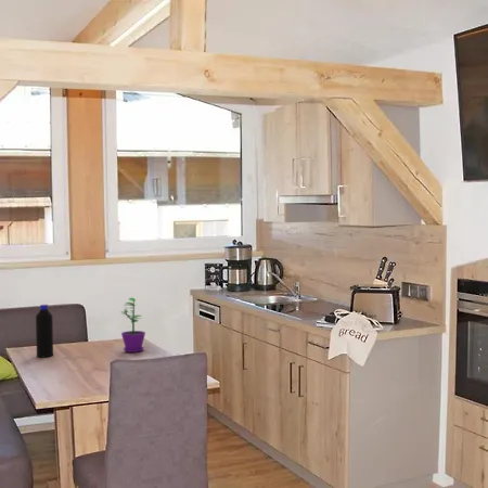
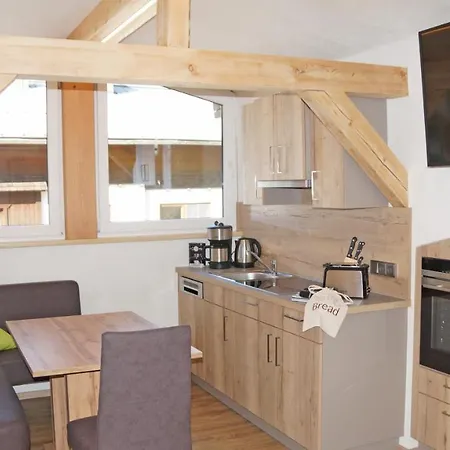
- flower pot (132, 323)
- bottle (44, 330)
